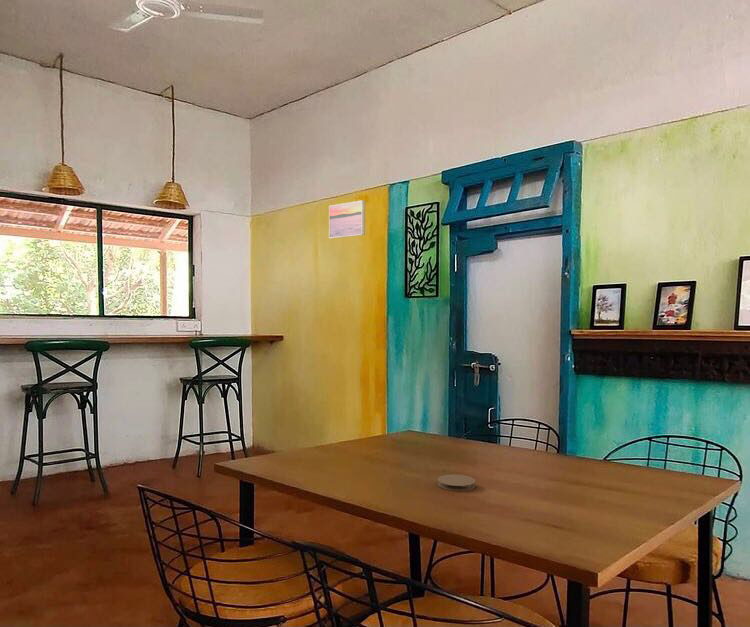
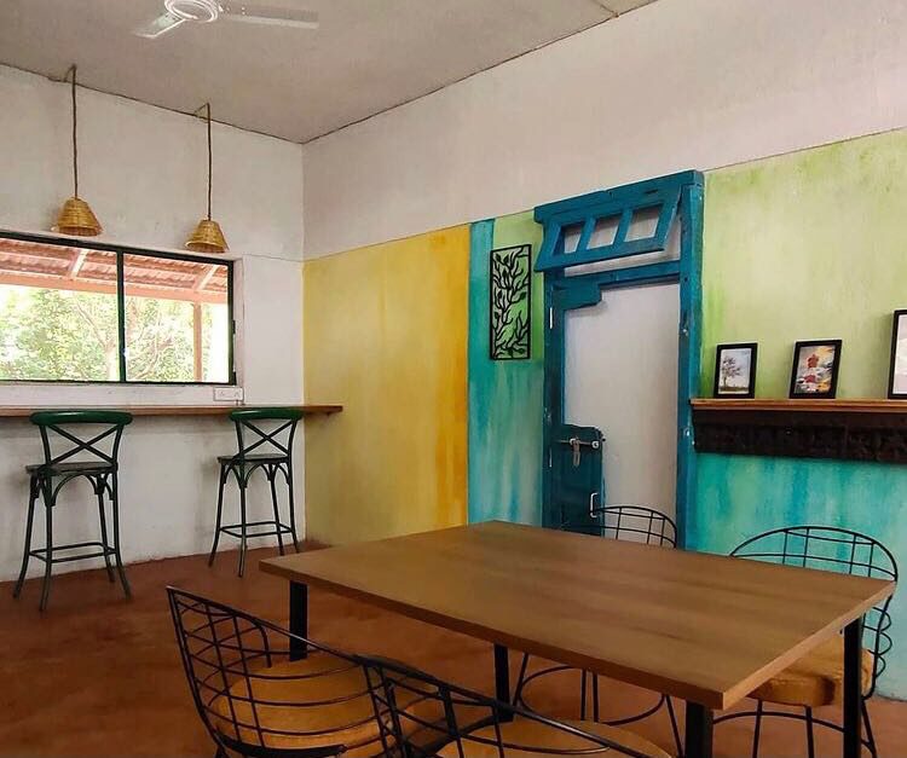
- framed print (346, 220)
- coaster (456, 482)
